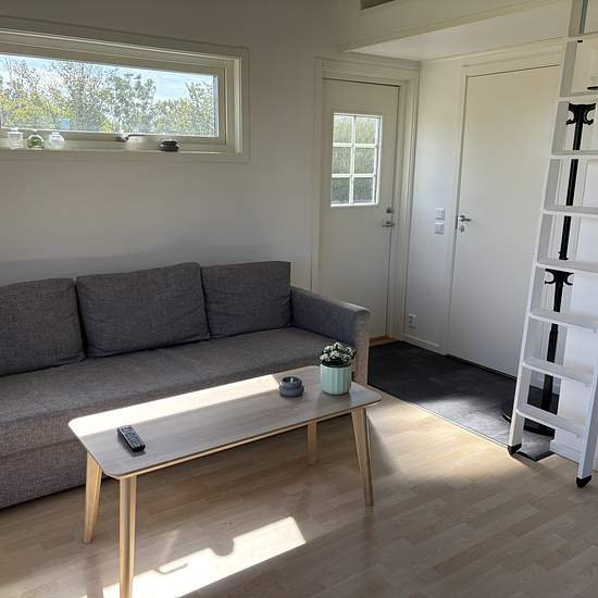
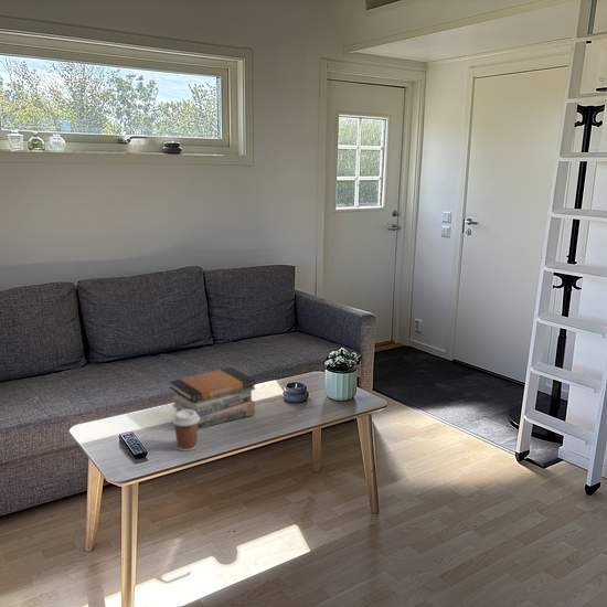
+ book stack (213, 397)
+ coffee cup (185, 429)
